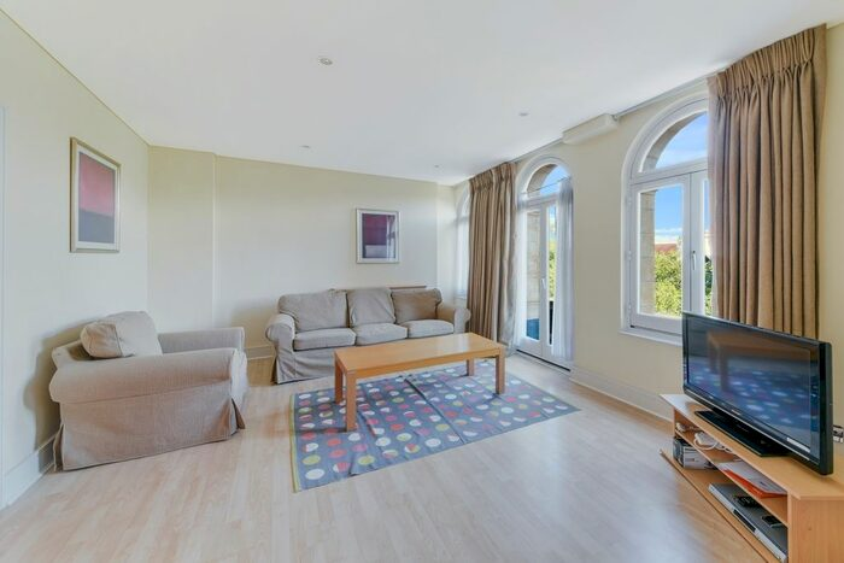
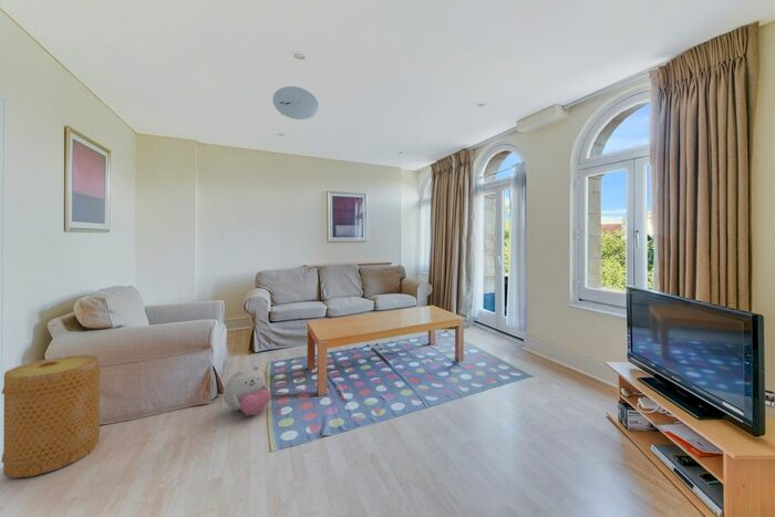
+ ceiling light (296, 103)
+ plush toy (247, 389)
+ basket (54, 410)
